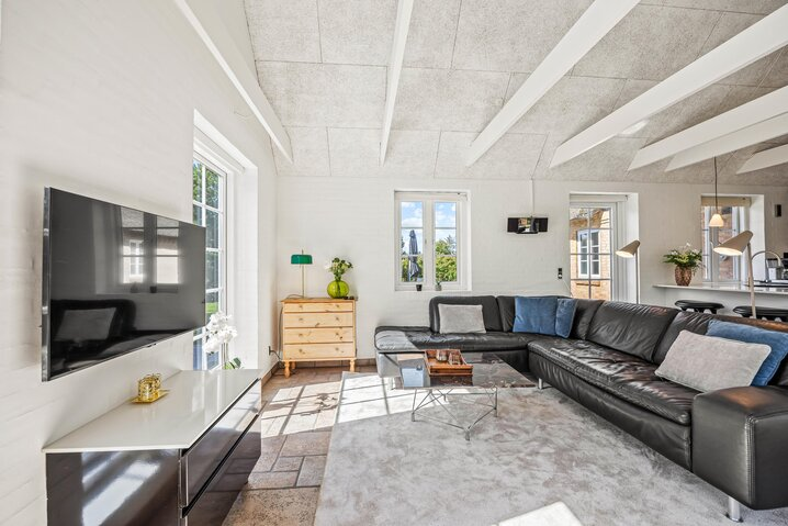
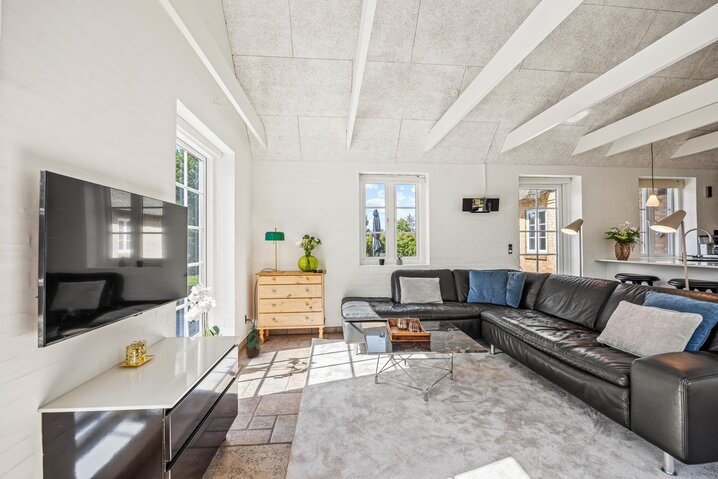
+ potted plant (254, 339)
